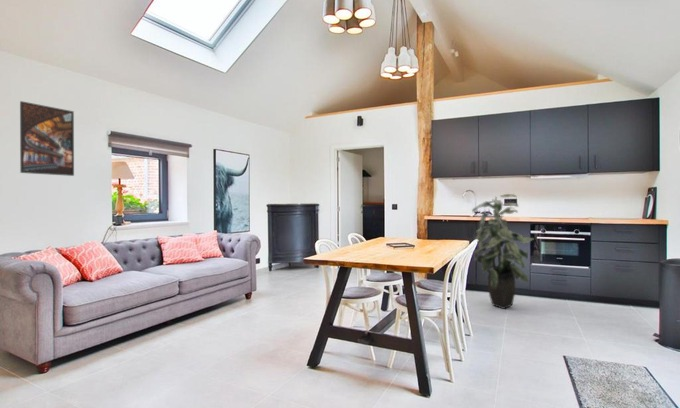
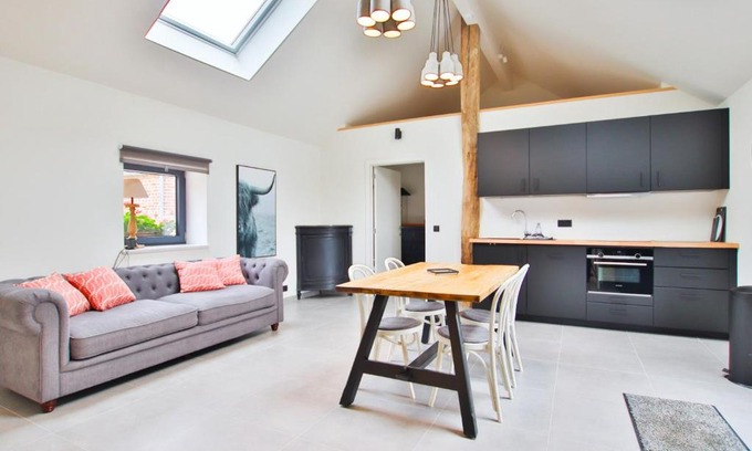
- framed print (48, 140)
- indoor plant (503, 251)
